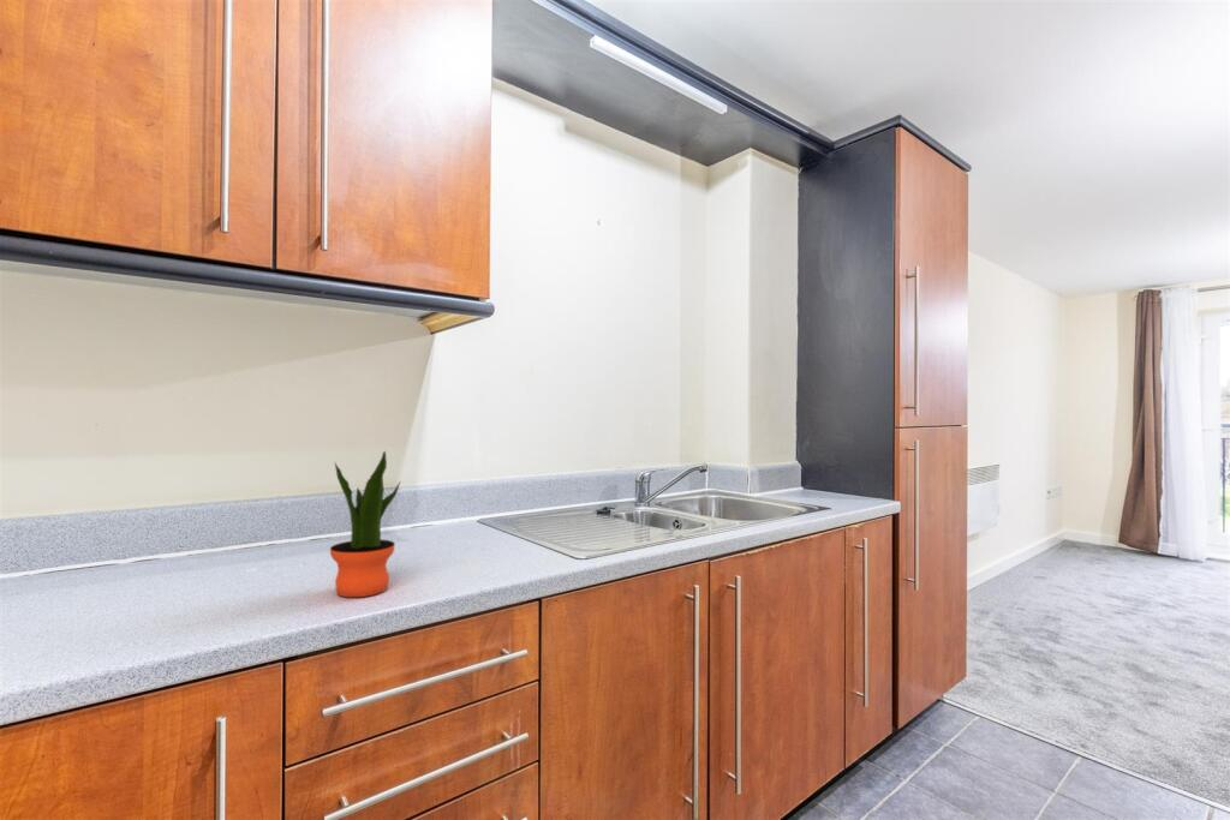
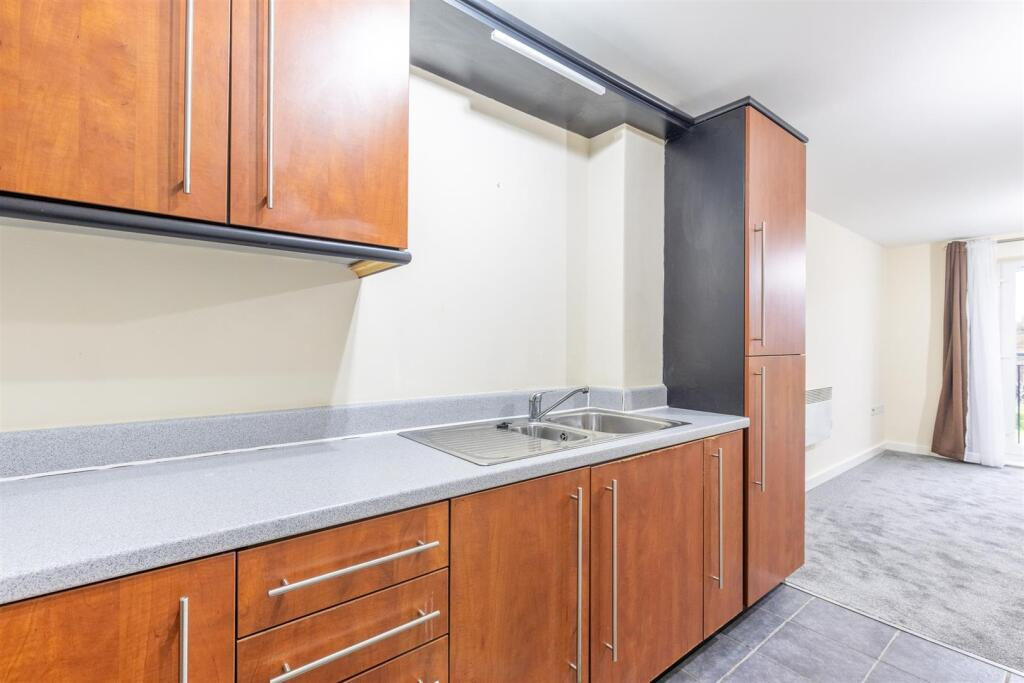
- potted plant (370, 520)
